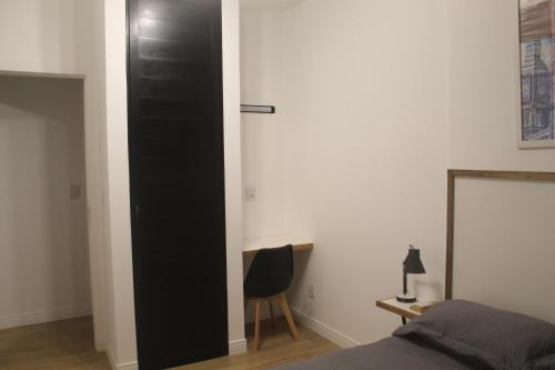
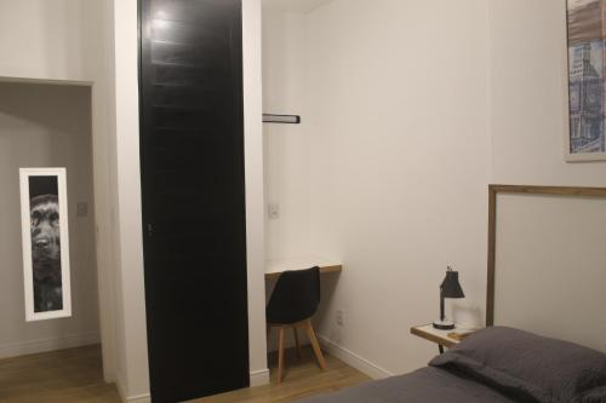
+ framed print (45, 243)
